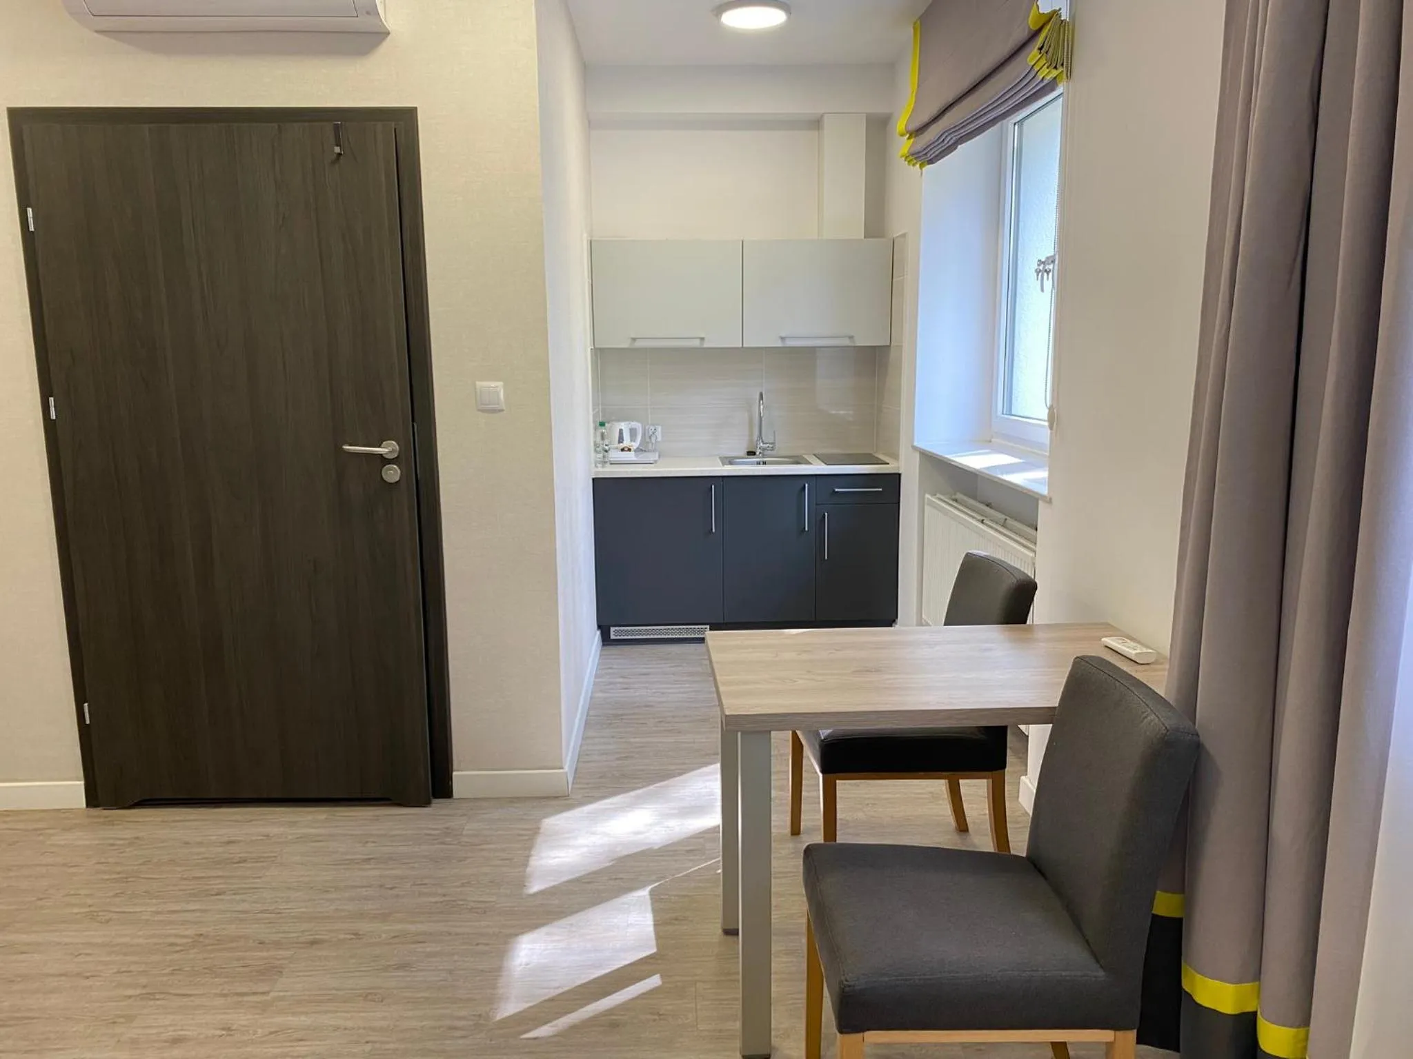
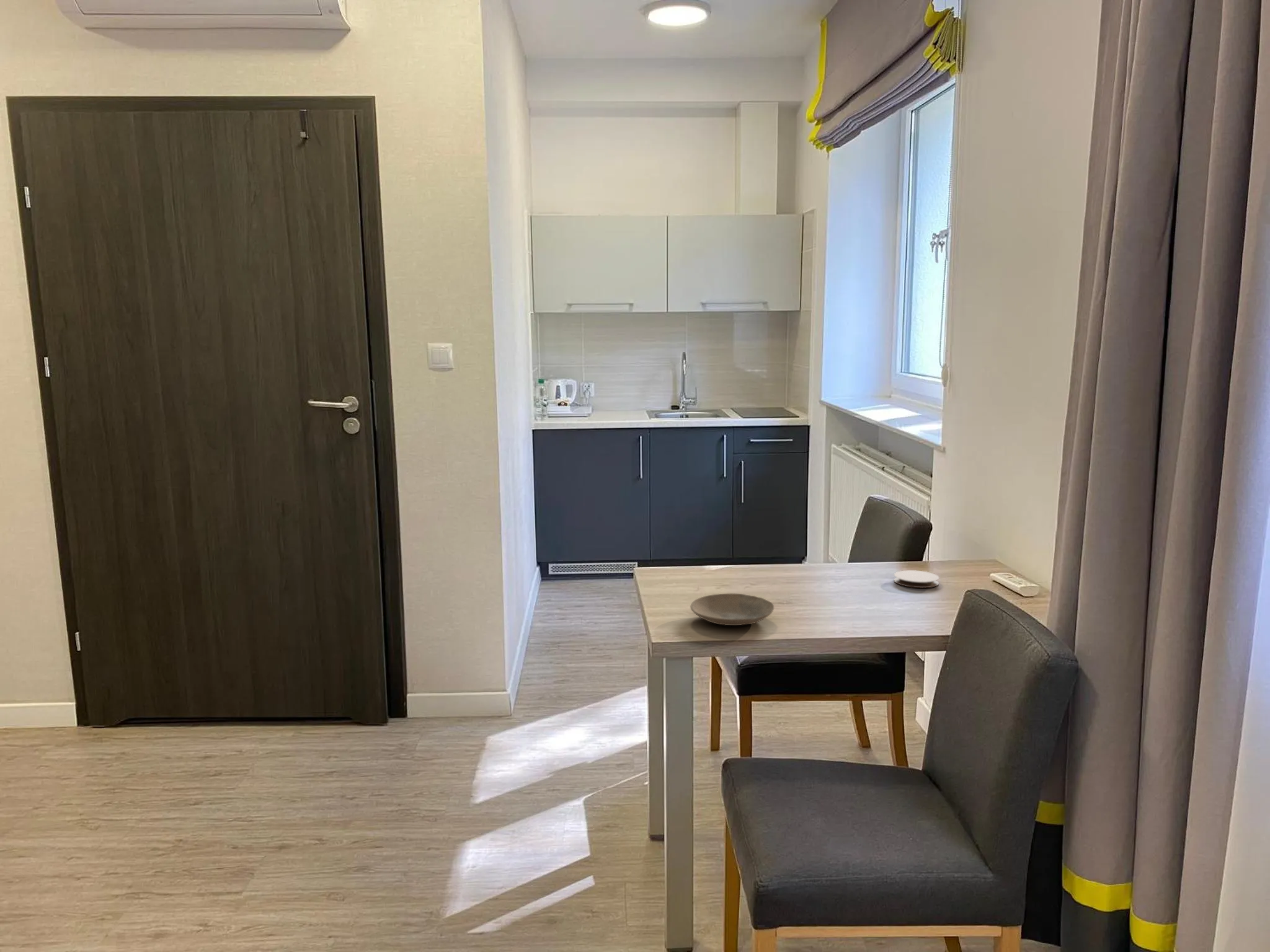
+ plate (732, 612)
+ coaster (916, 579)
